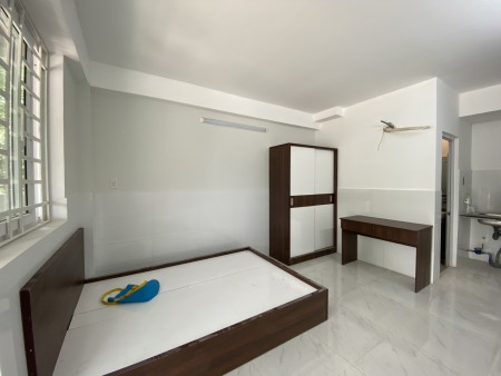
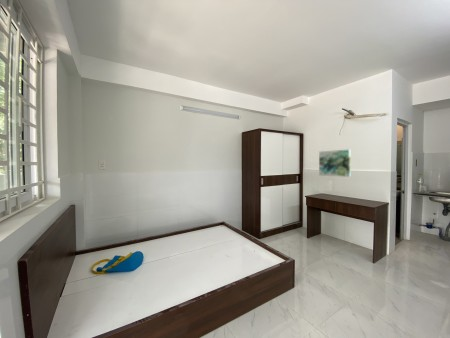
+ wall art (333, 163)
